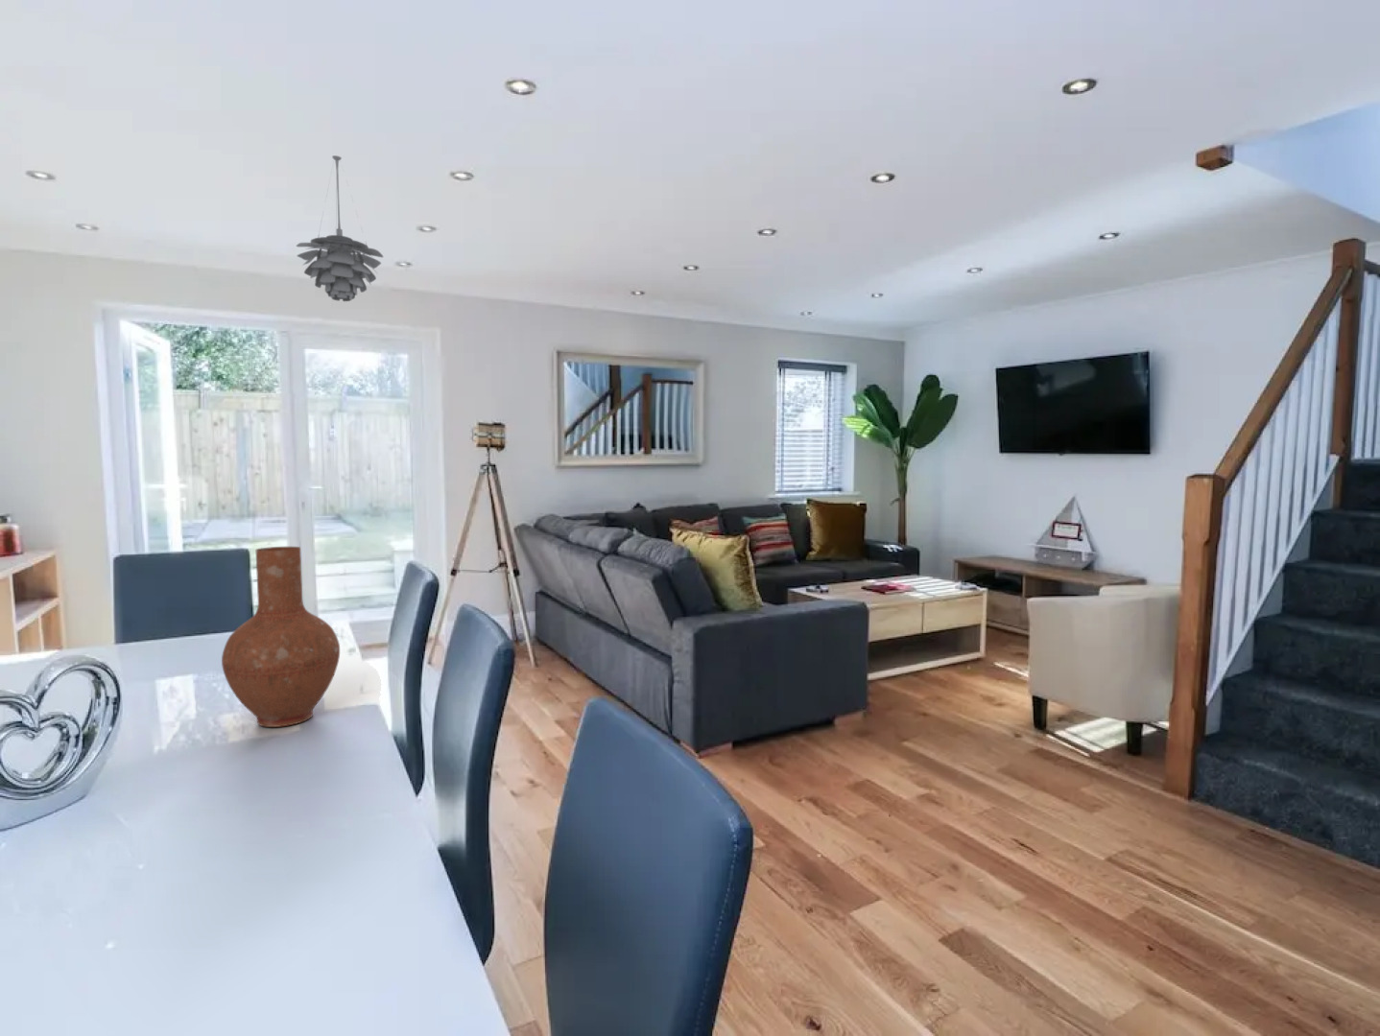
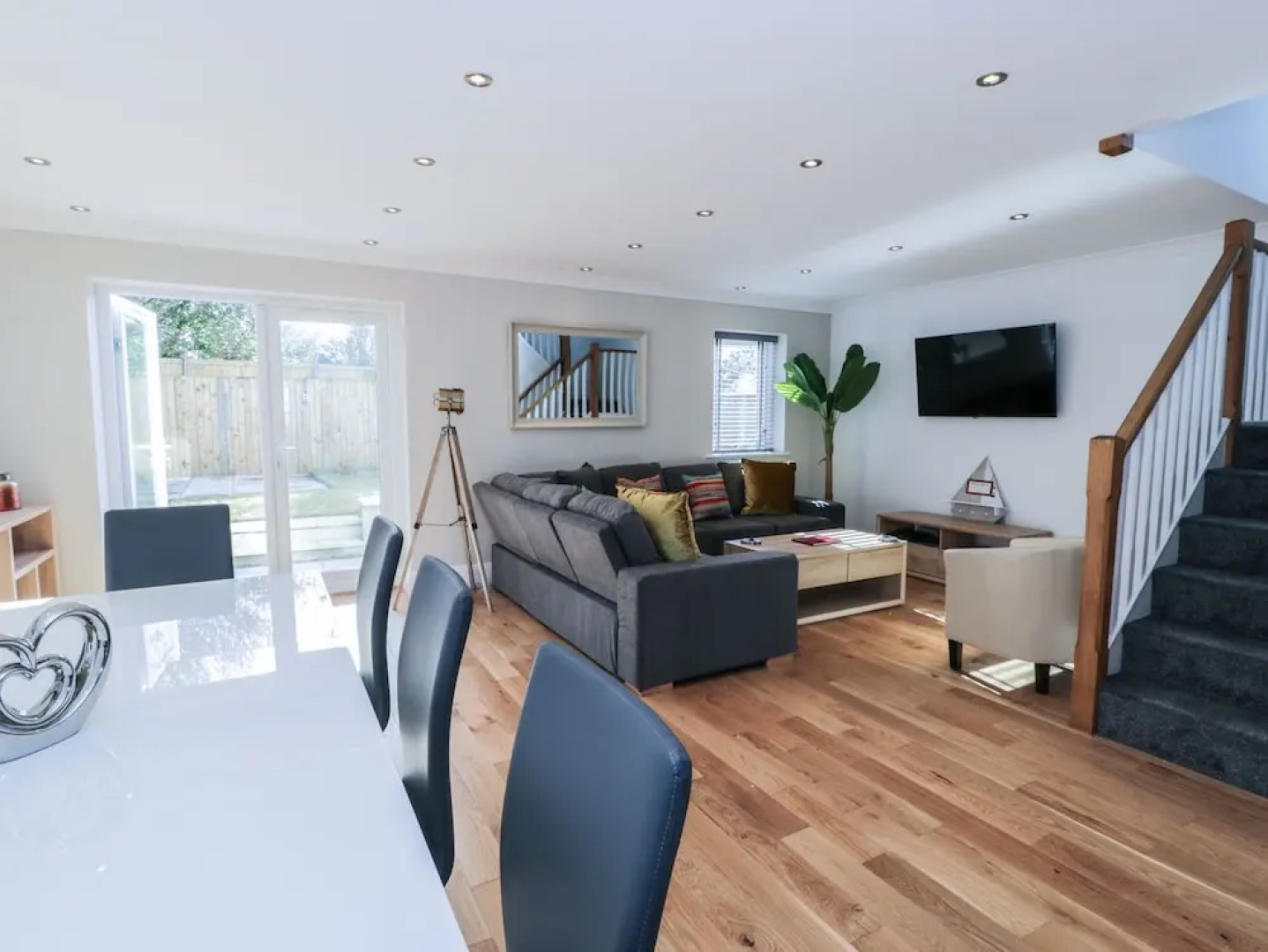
- pendant light (340, 229)
- vase (281, 634)
